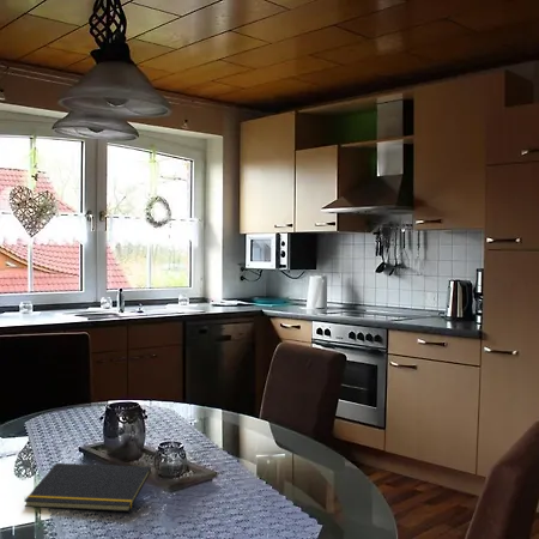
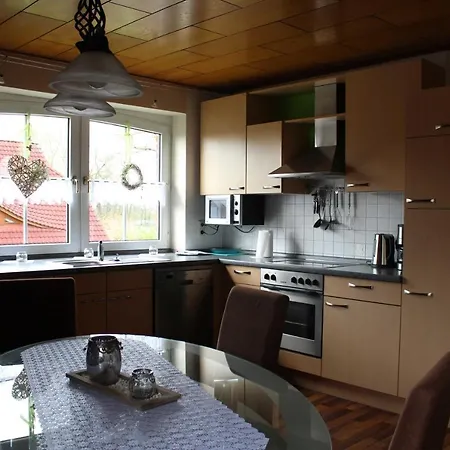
- notepad (90, 485)
